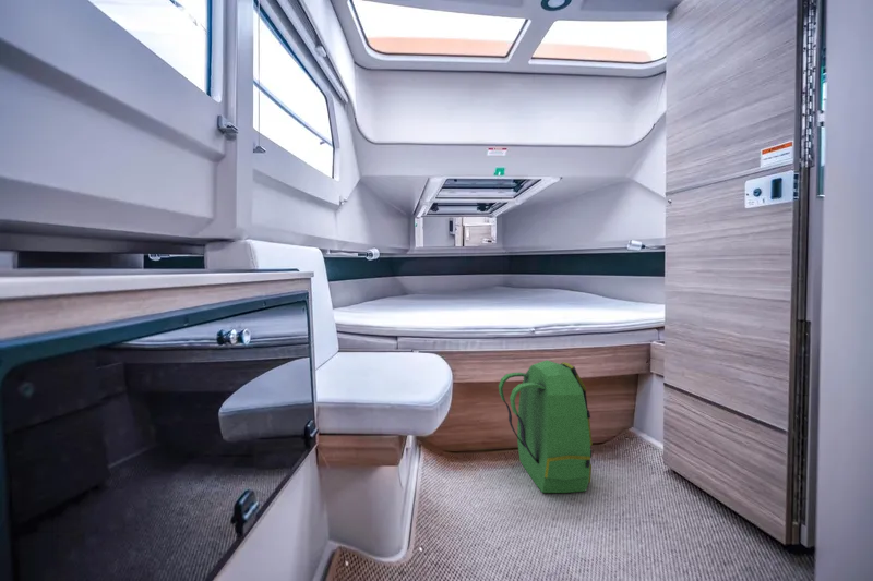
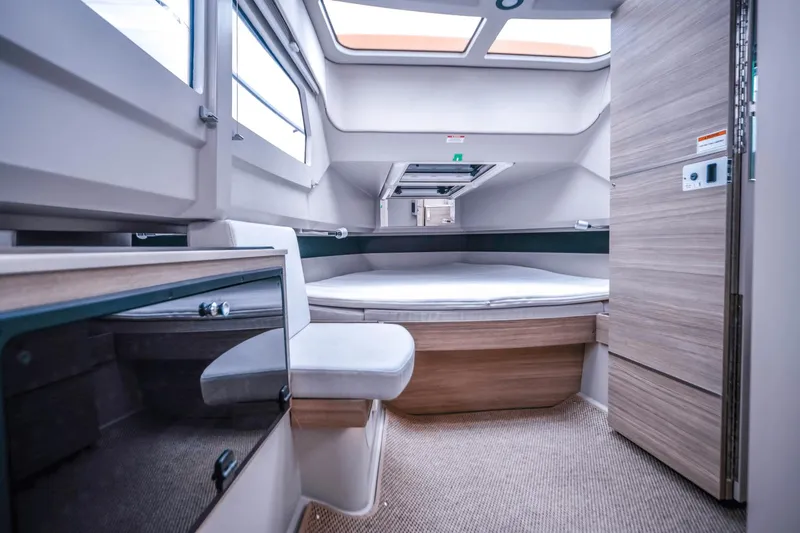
- backpack (545, 419)
